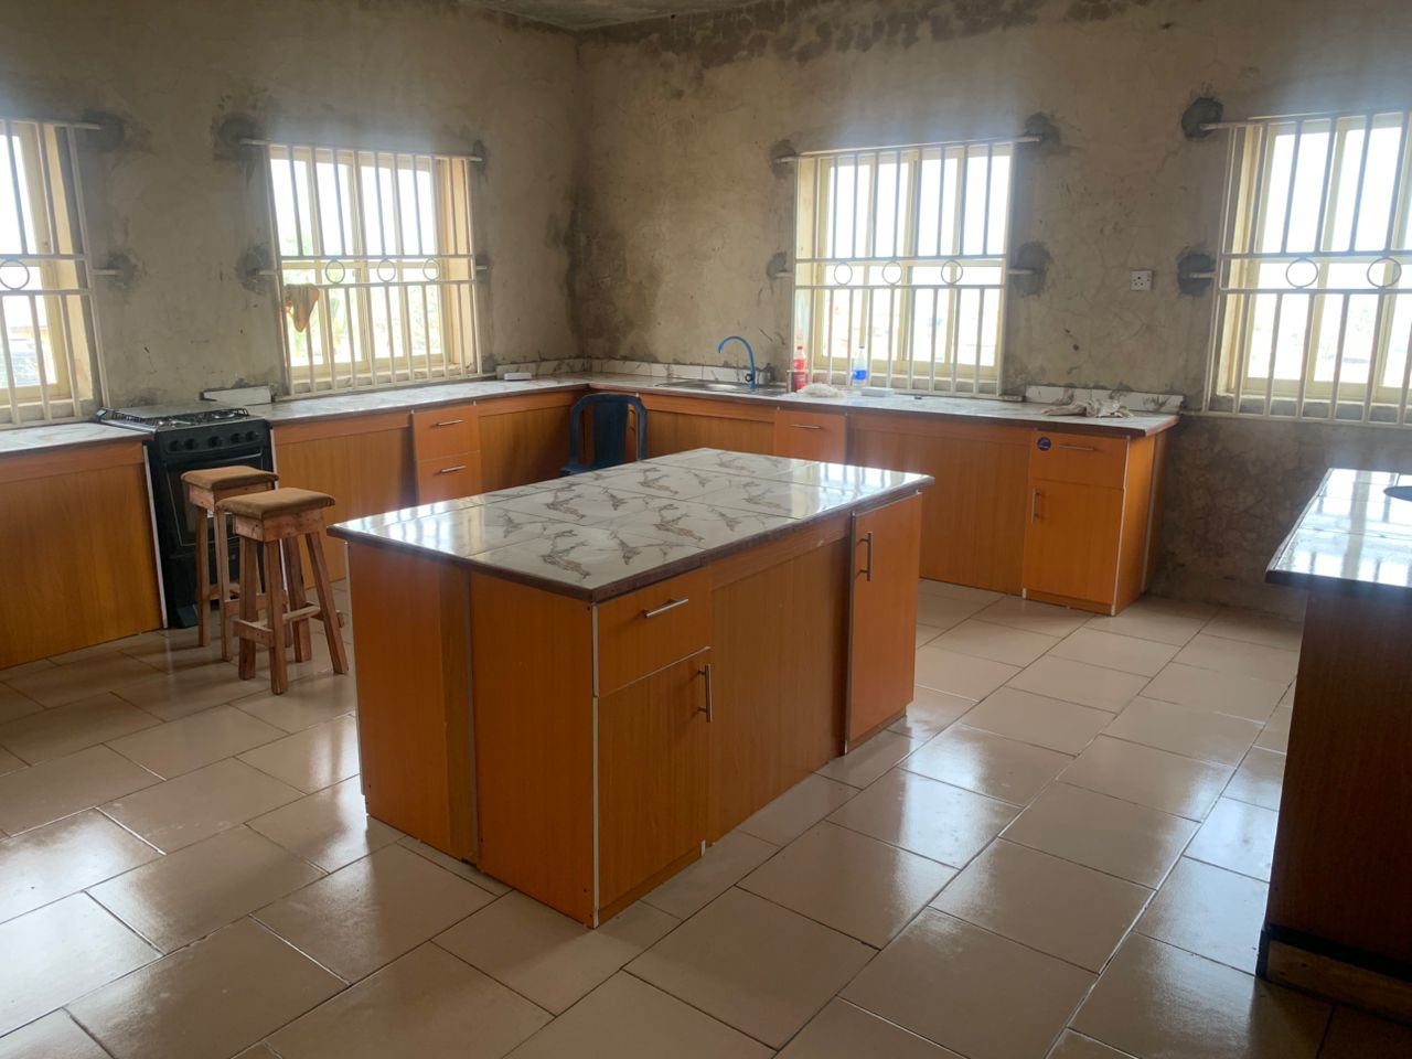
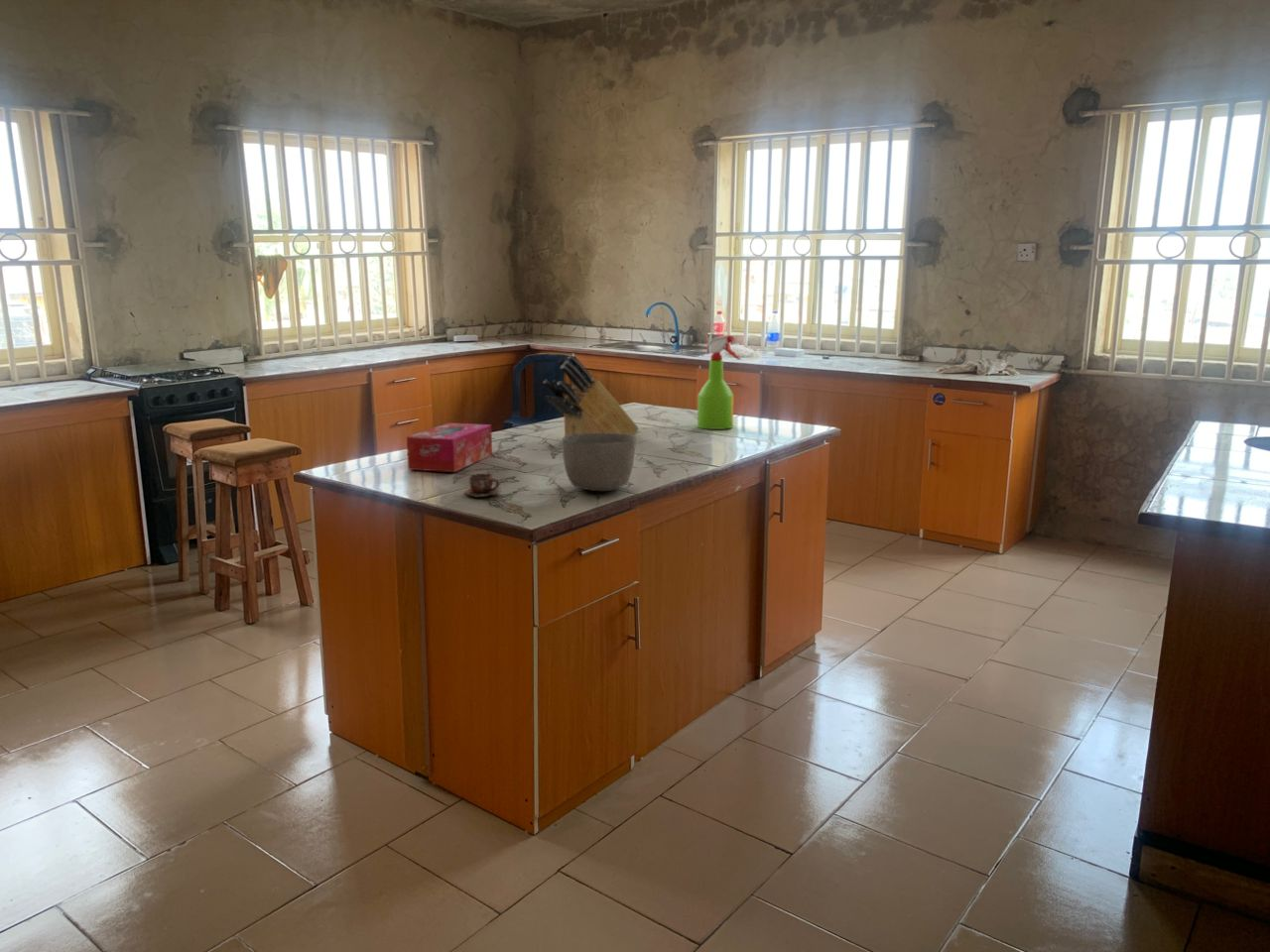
+ knife block (591, 397)
+ cup (482, 485)
+ bowl (599, 463)
+ spray bottle (720, 381)
+ tissue box (450, 446)
